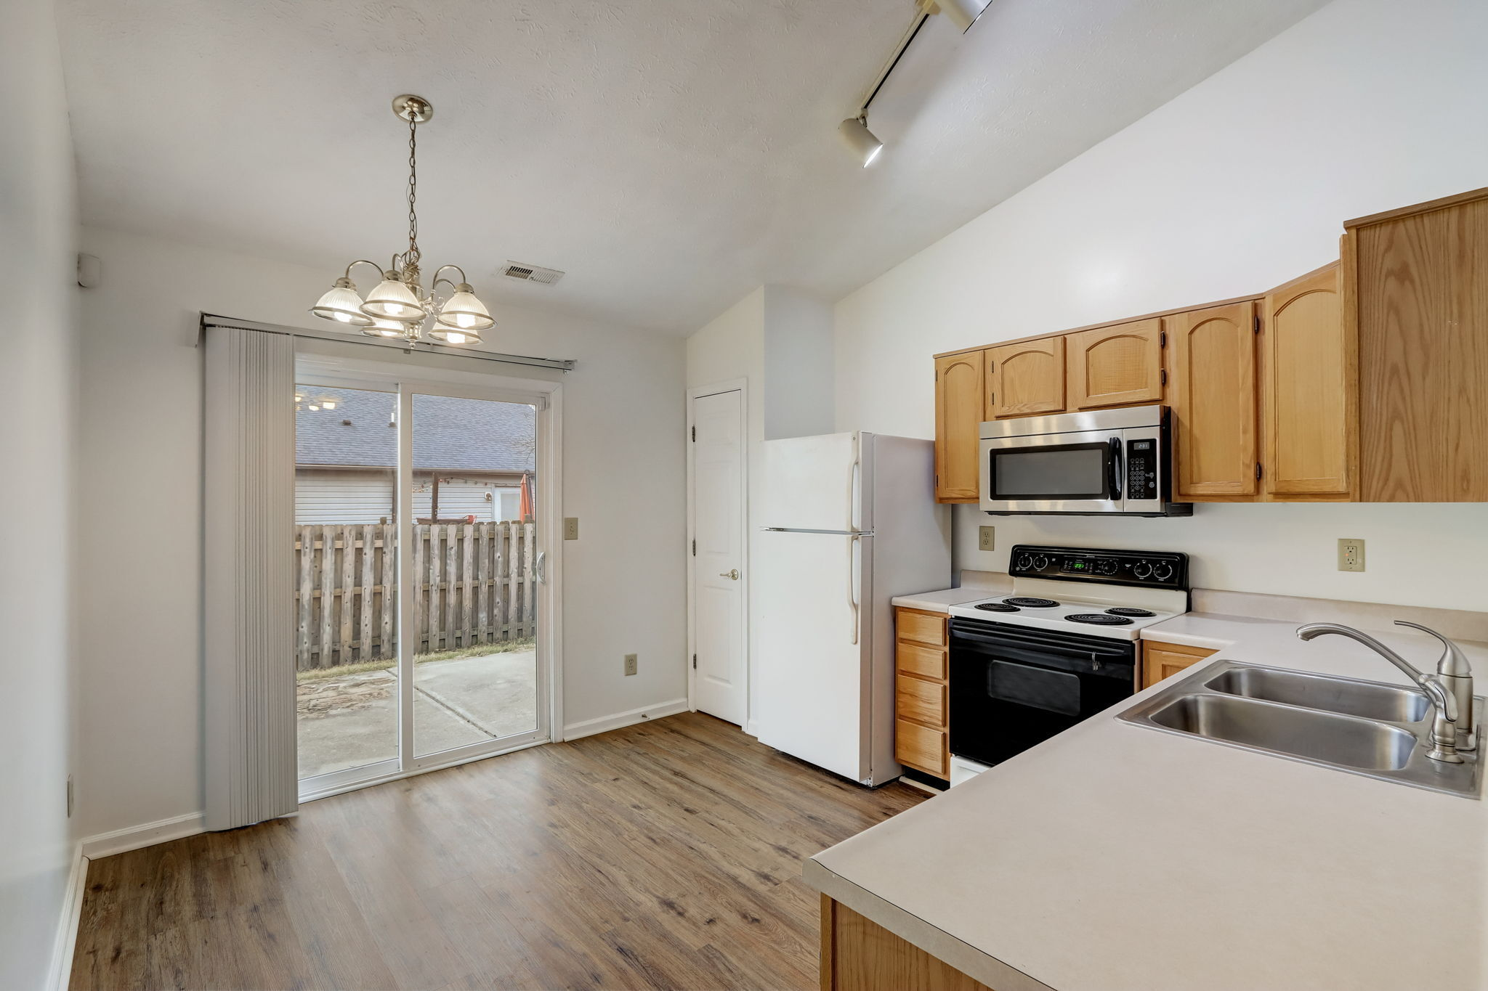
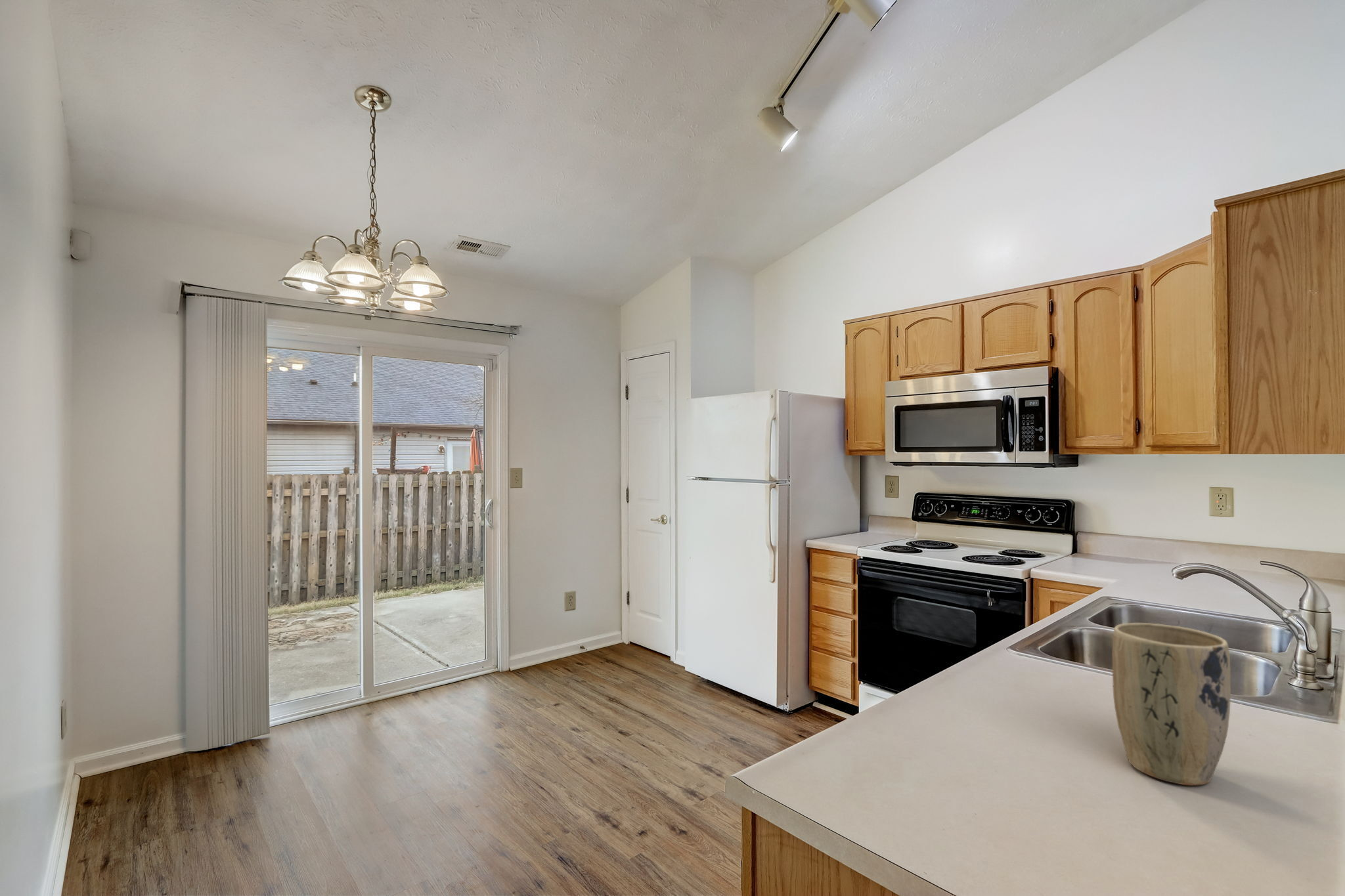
+ plant pot (1169, 702)
